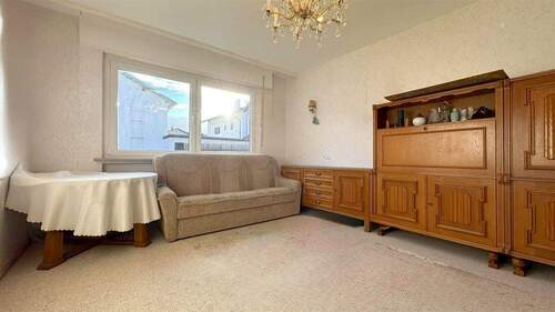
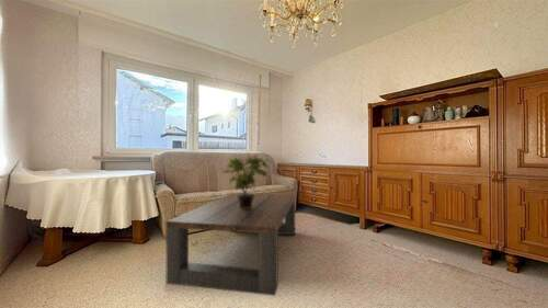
+ potted plant (248, 179)
+ coffee table (247, 227)
